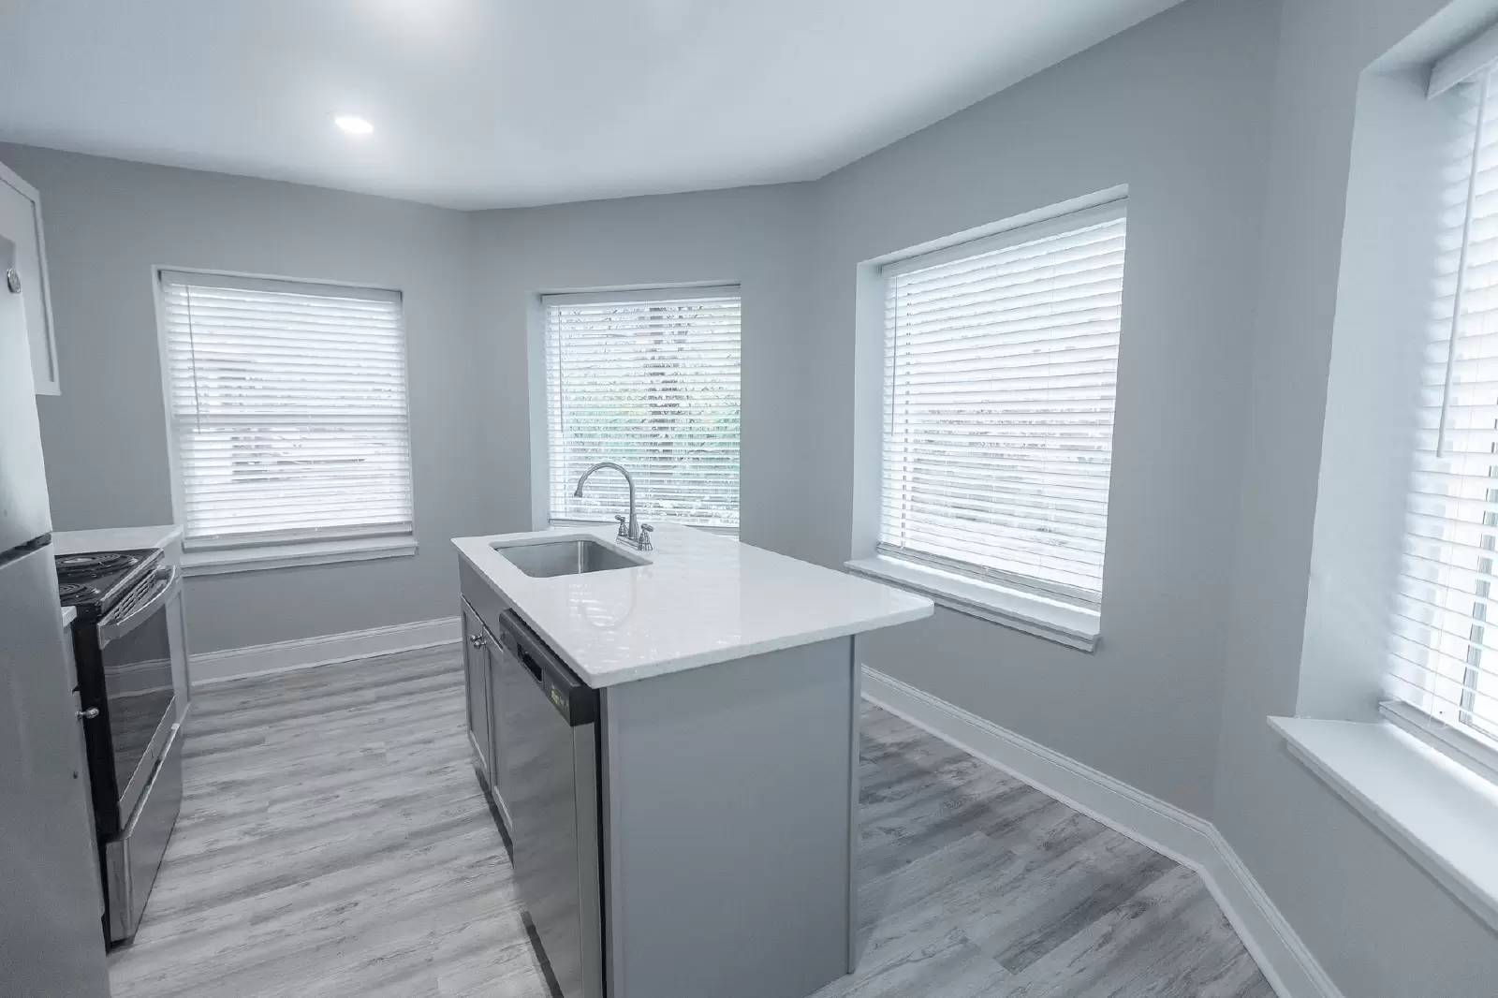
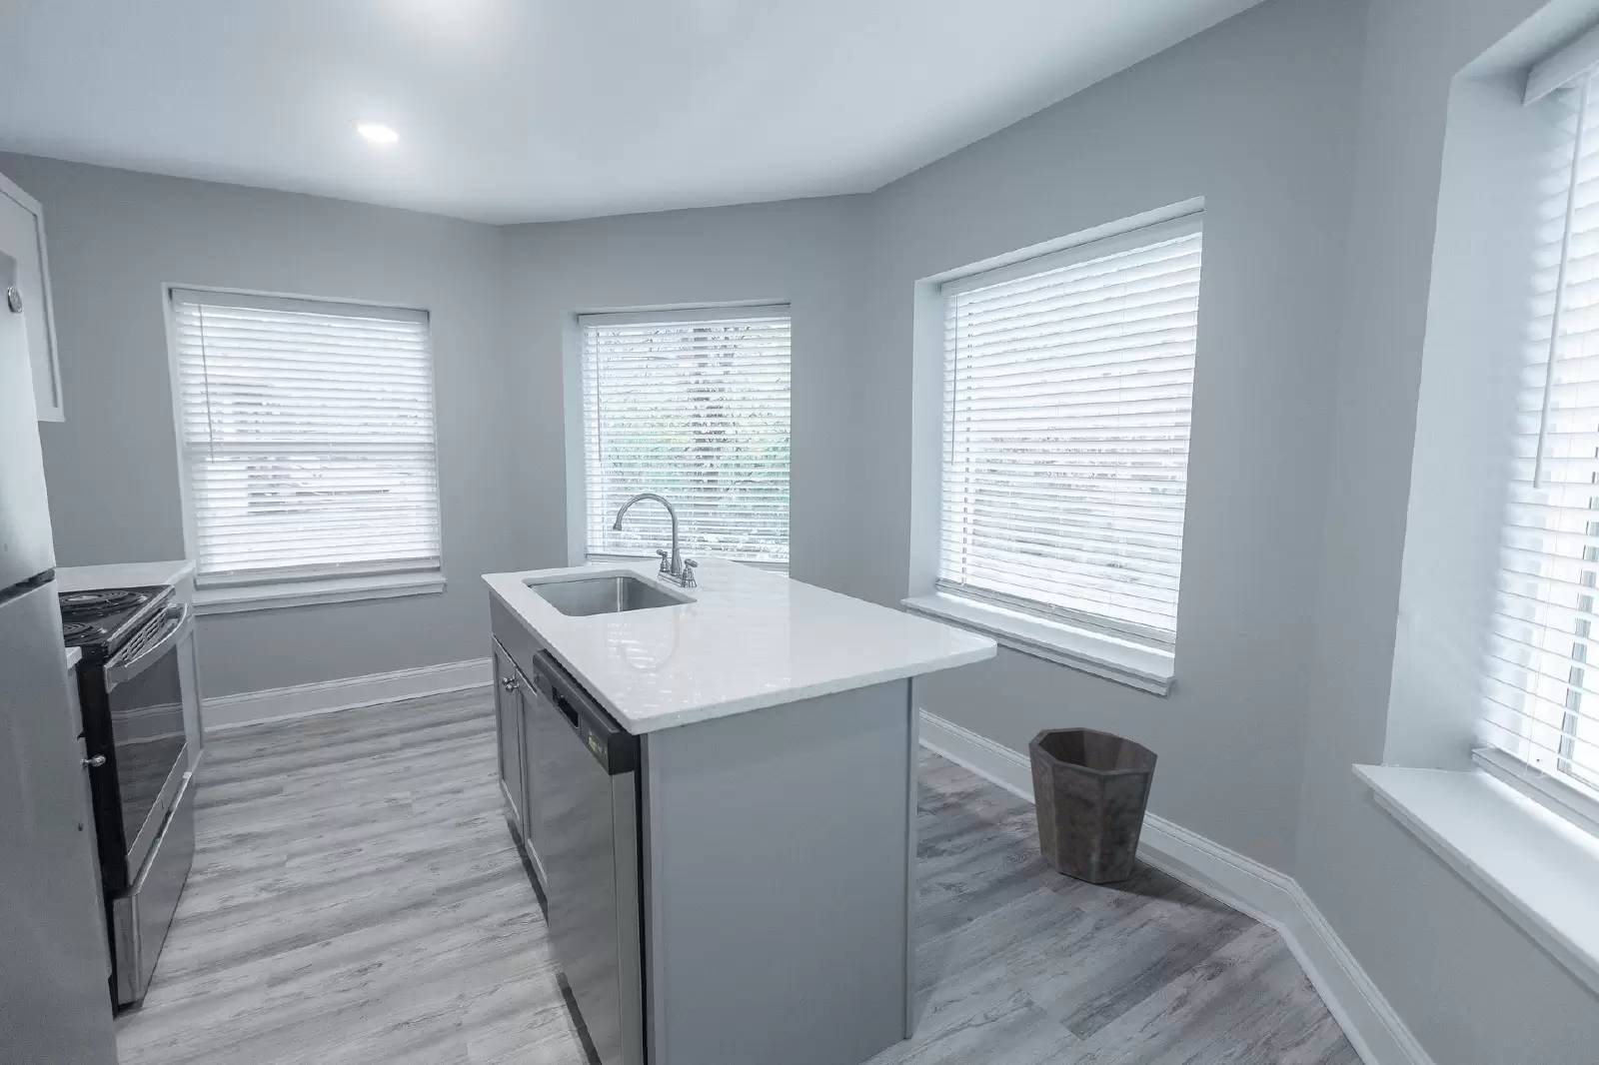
+ waste bin (1088, 805)
